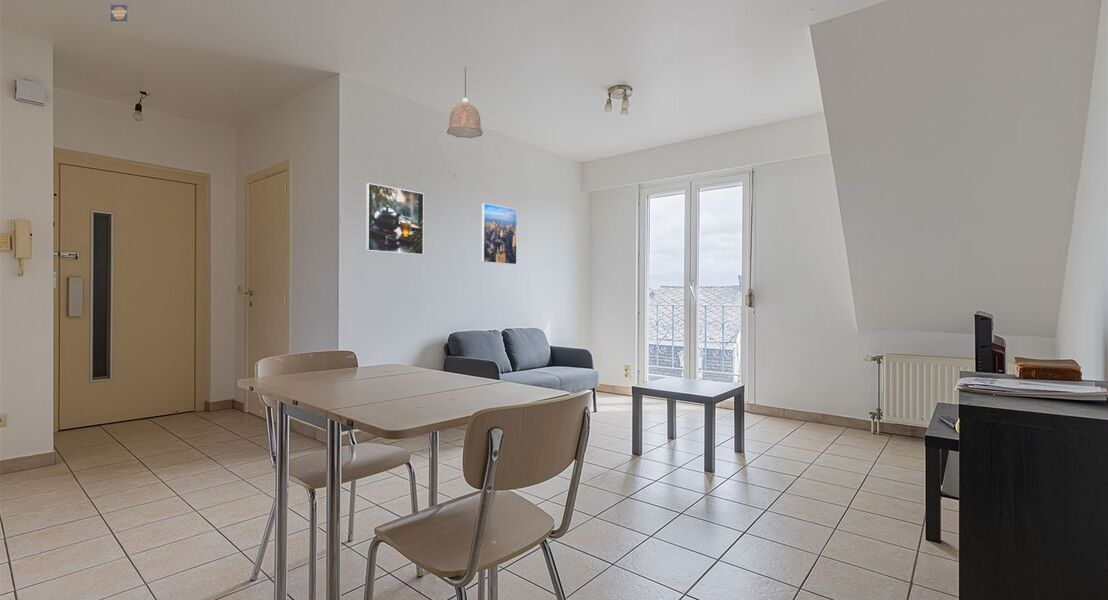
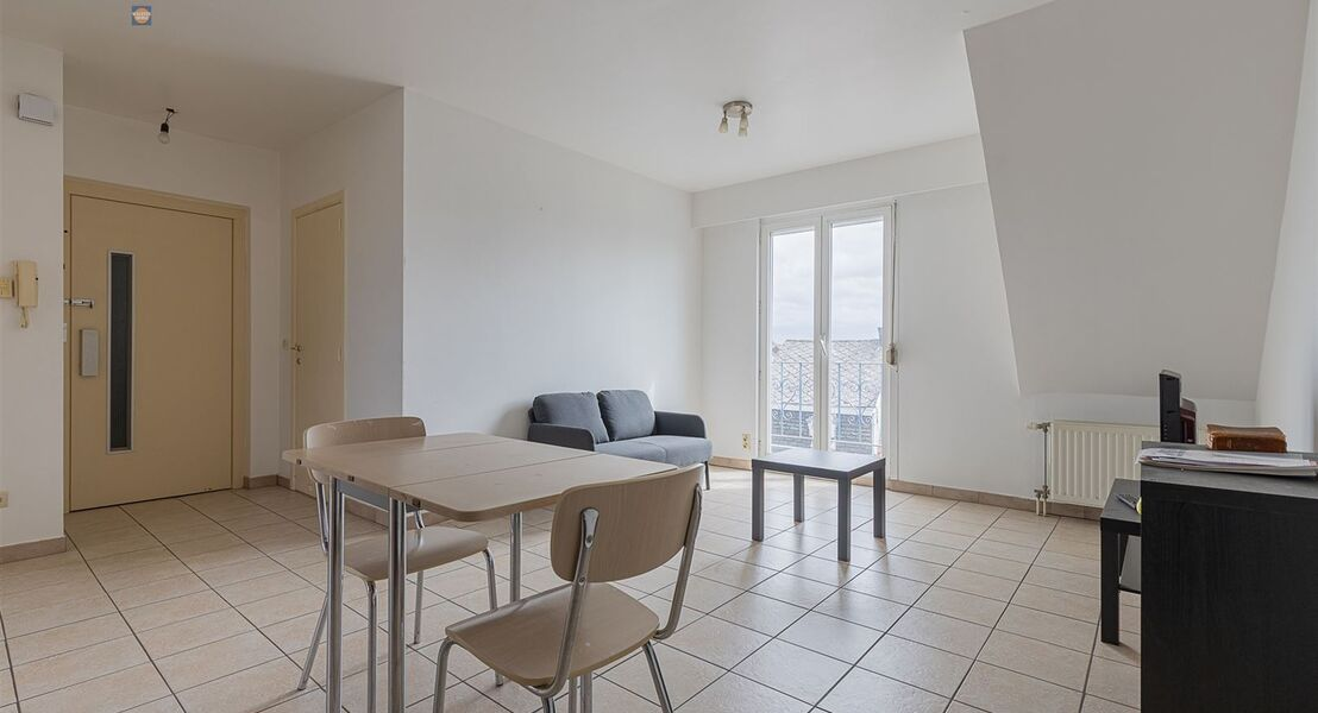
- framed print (499, 234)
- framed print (396, 220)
- pendant lamp (465, 100)
